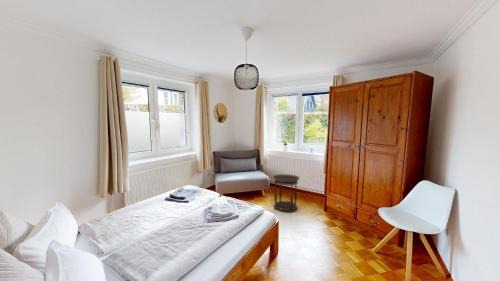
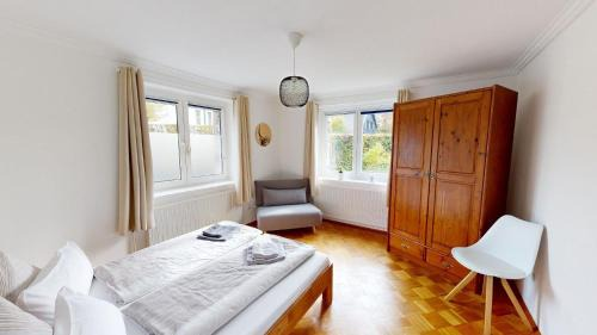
- side table (281, 192)
